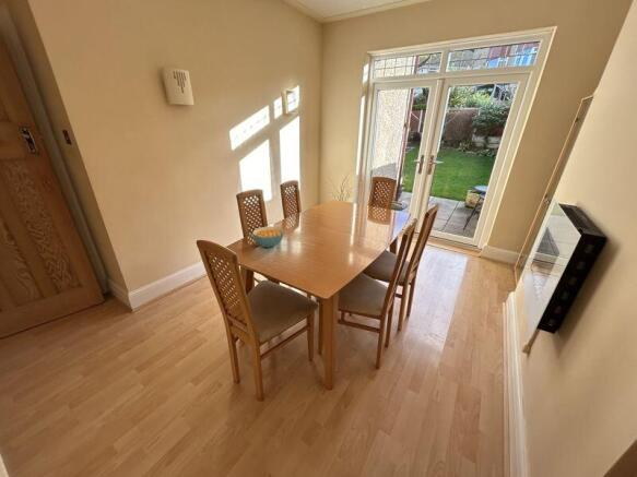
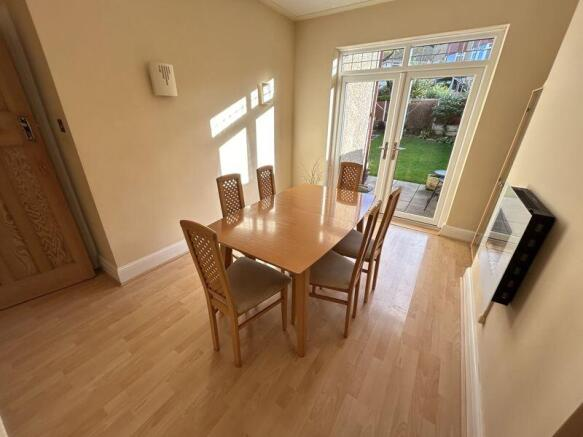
- cereal bowl (269, 238)
